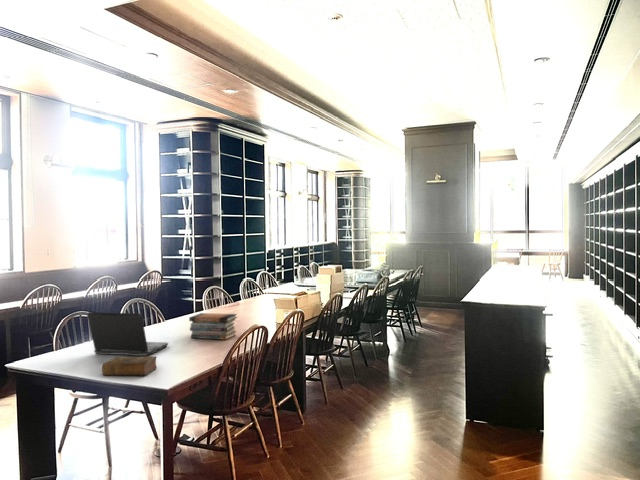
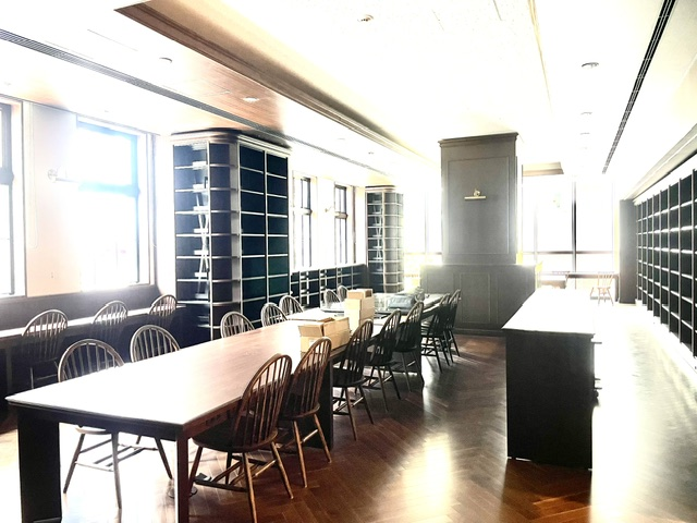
- book stack (213, 325)
- laptop computer (130, 329)
- book (130, 365)
